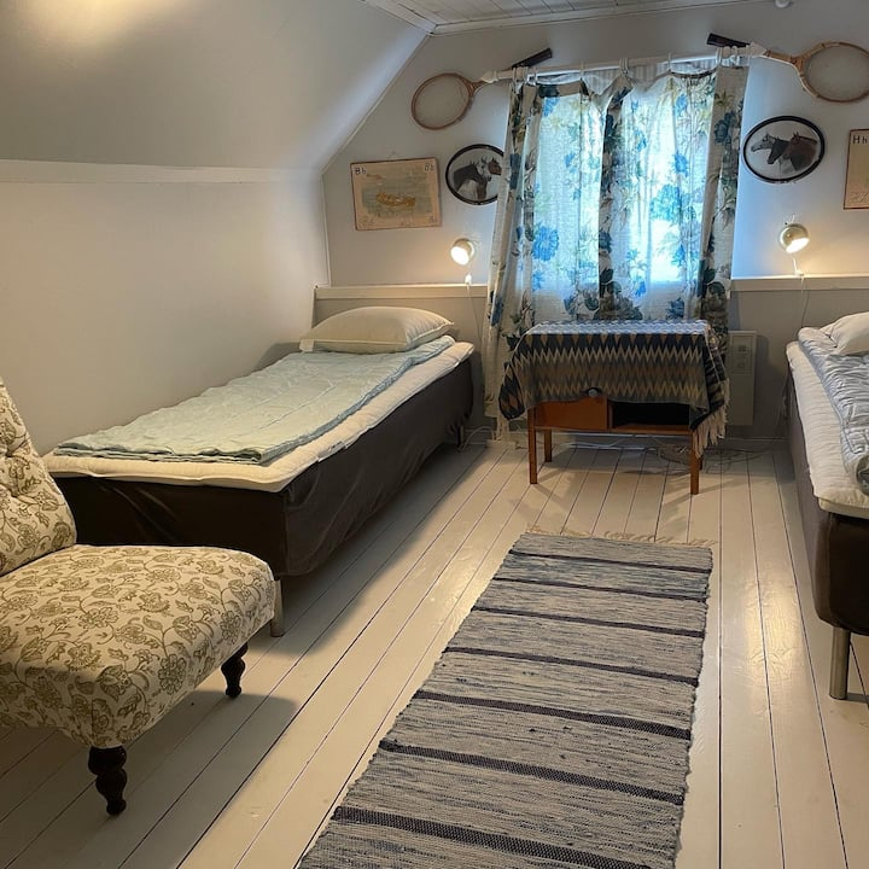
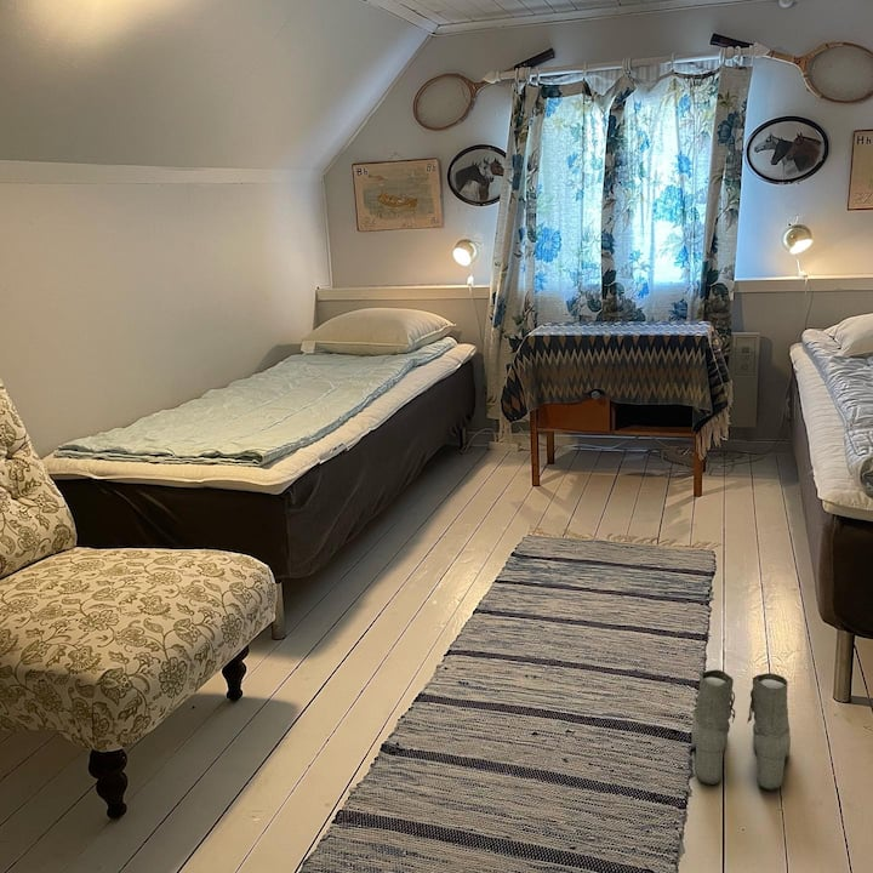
+ boots (734, 712)
